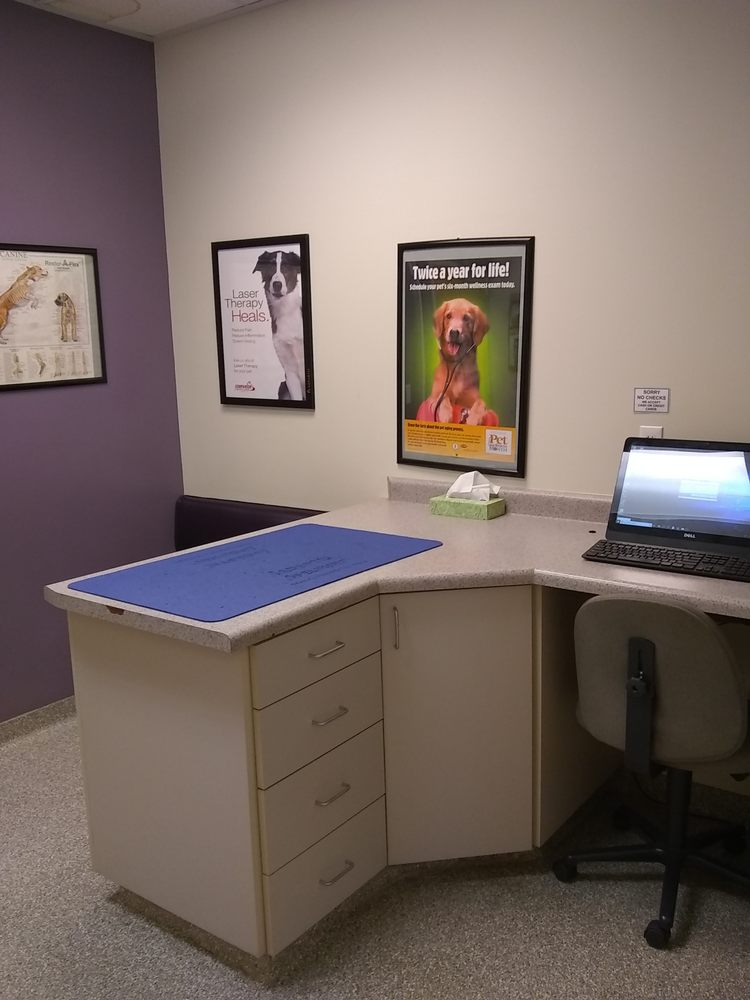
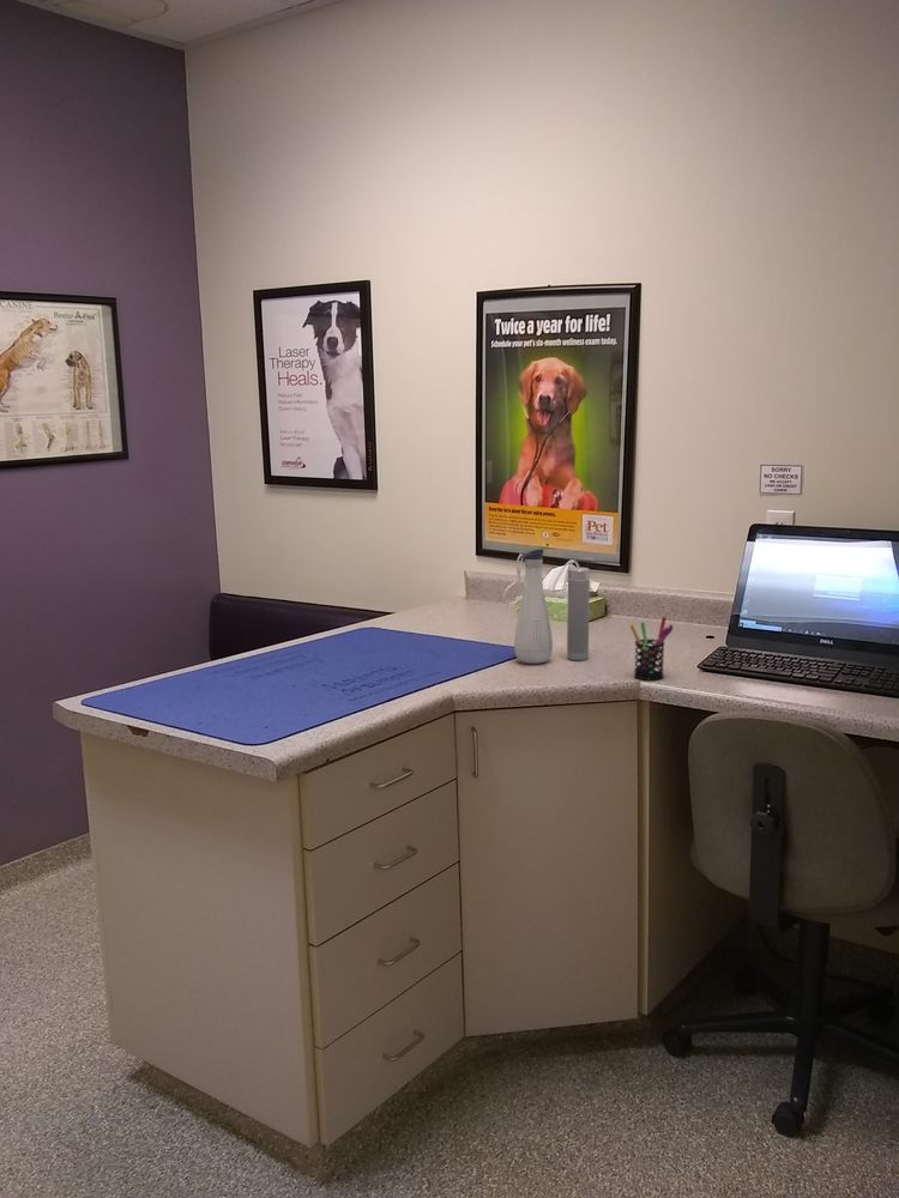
+ pen holder (650, 646)
+ water bottle (545, 605)
